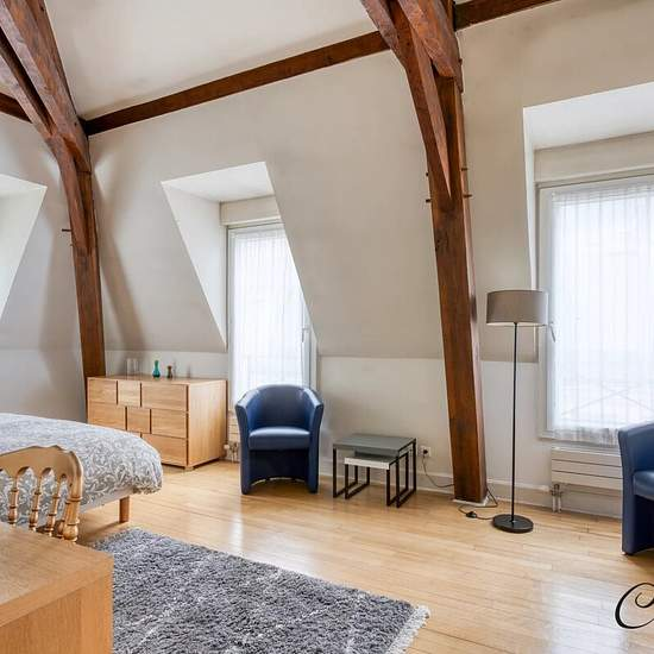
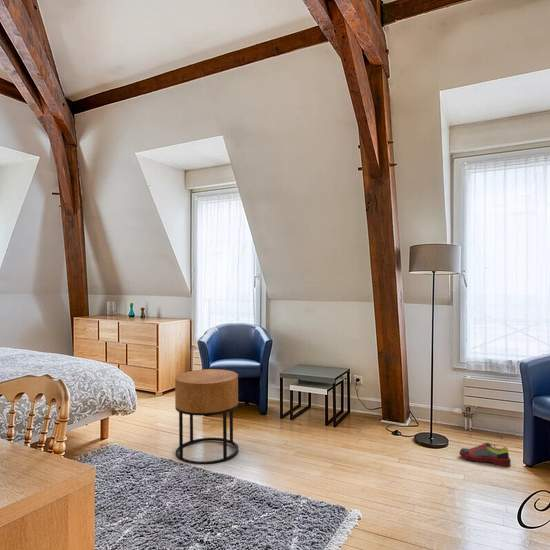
+ shoe (484, 451)
+ side table (207, 413)
